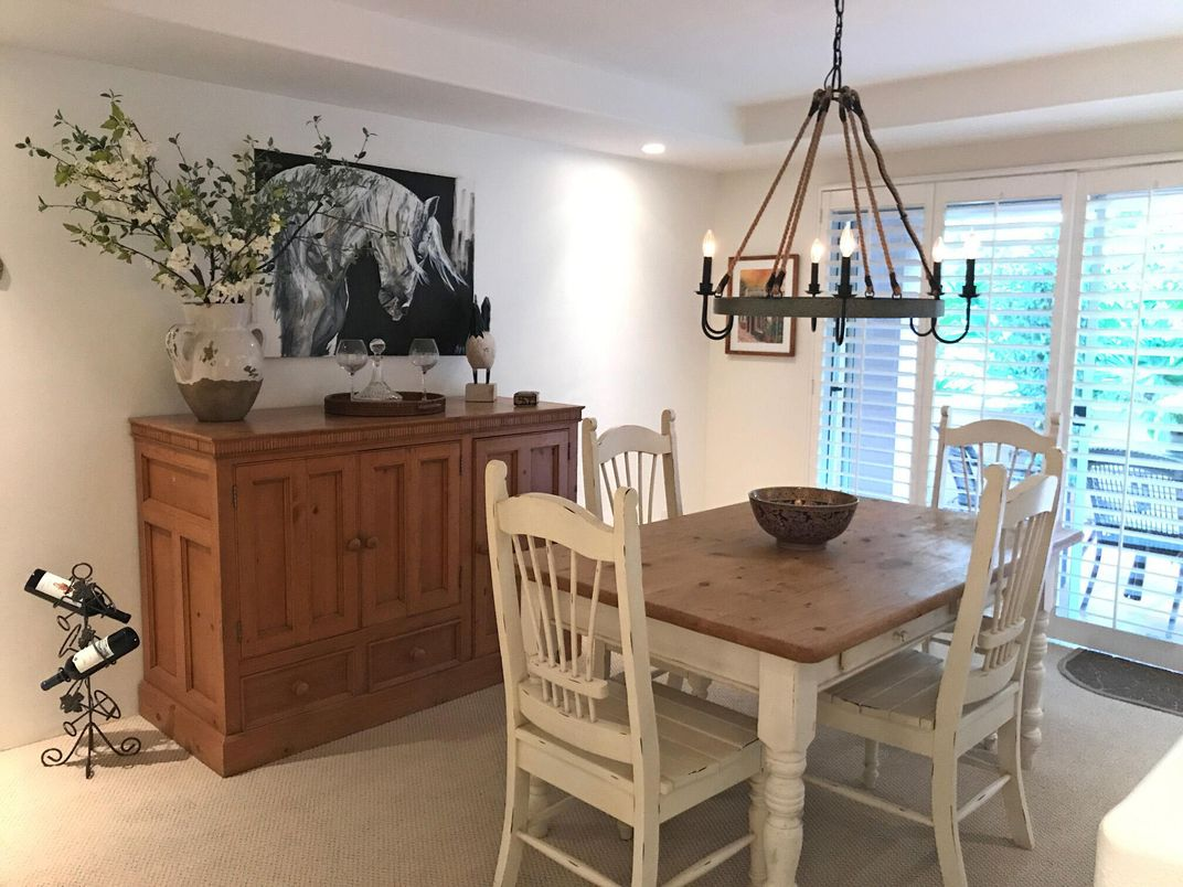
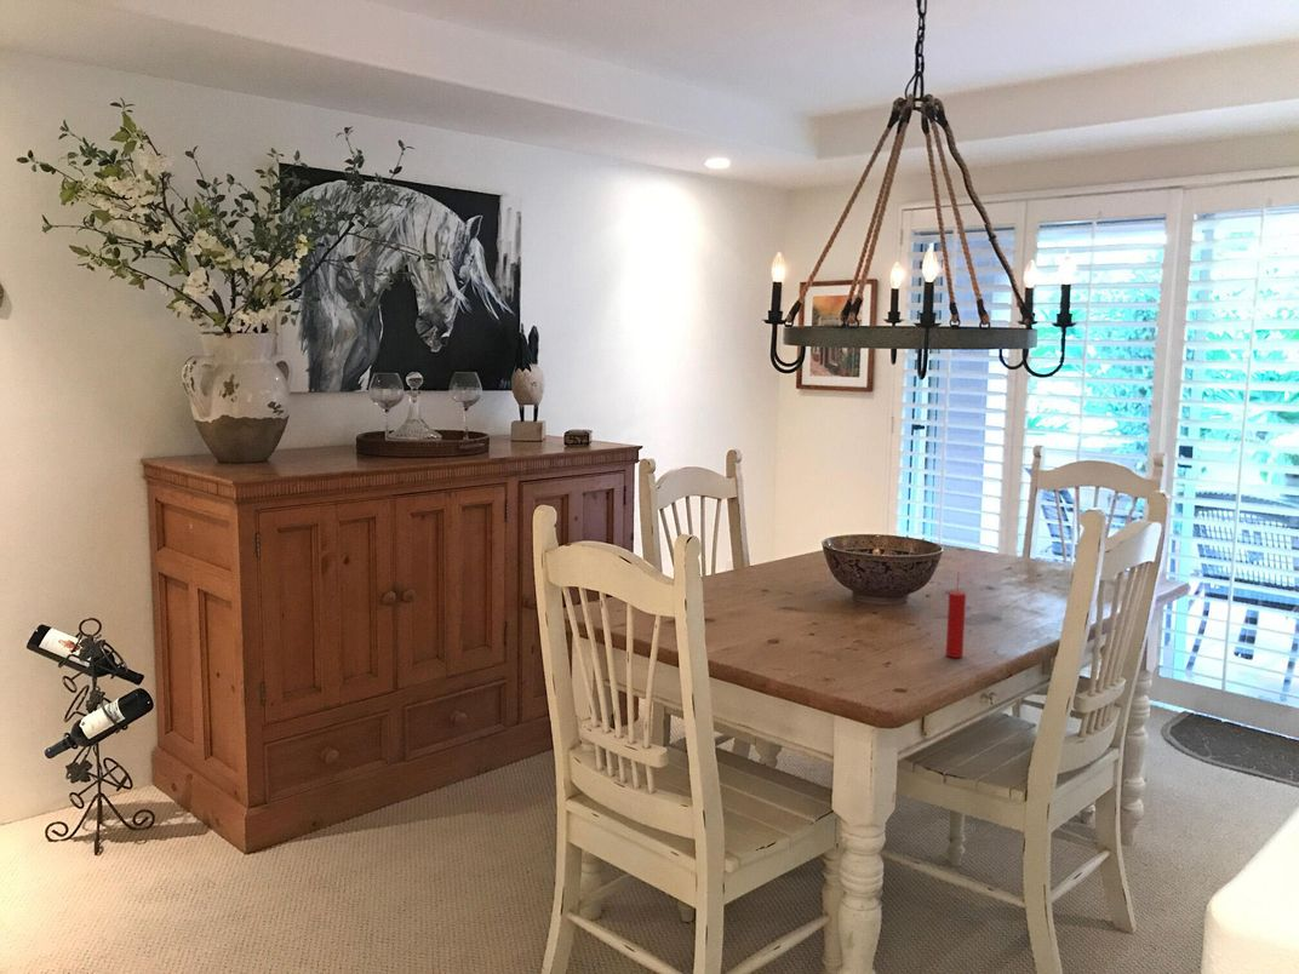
+ candle (956, 613)
